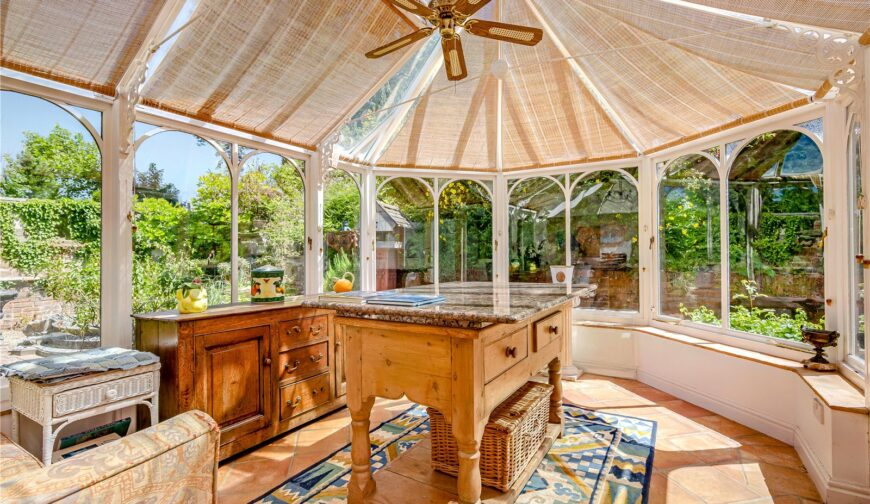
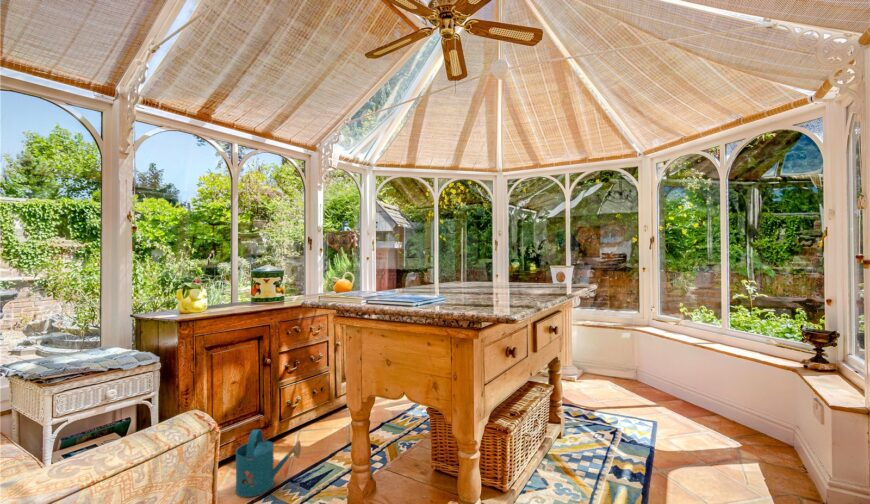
+ watering can (268, 458)
